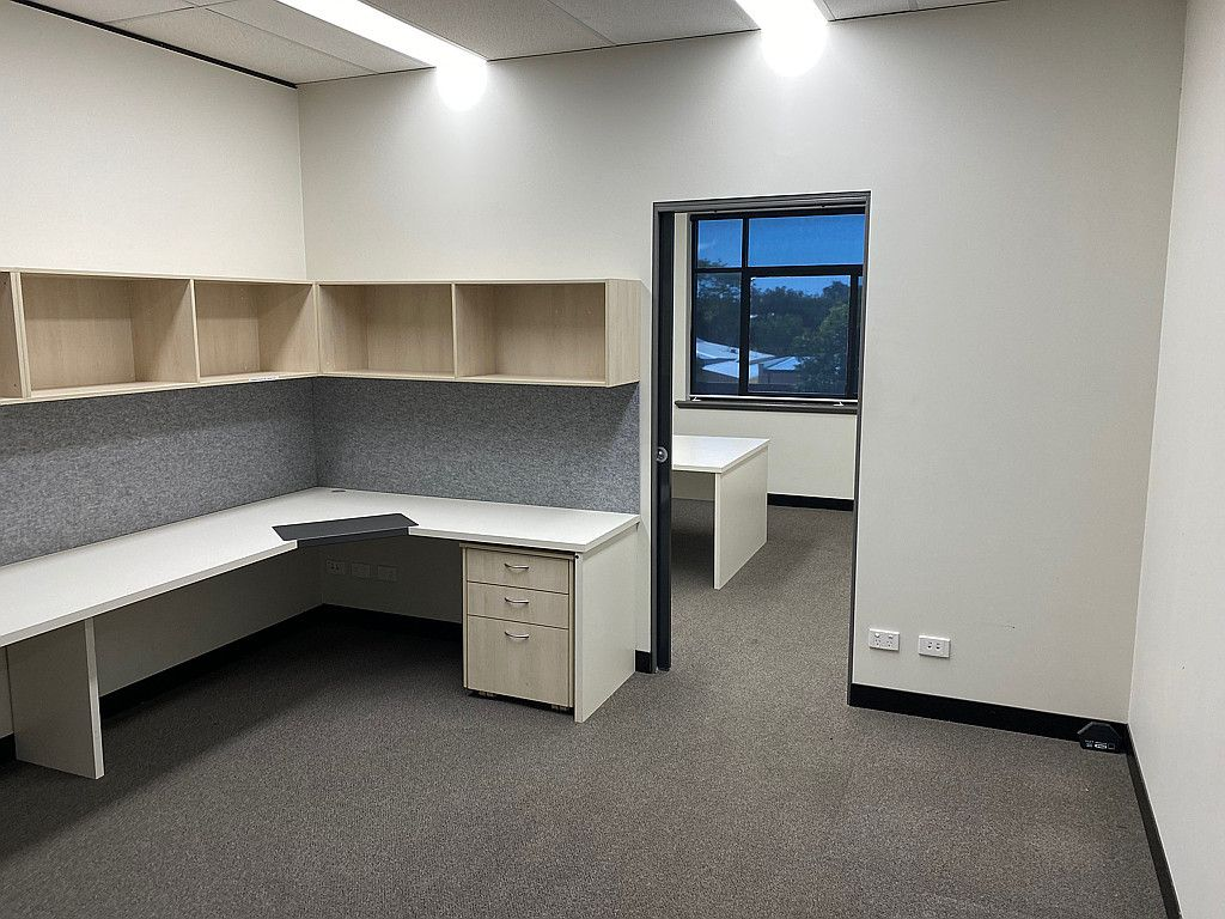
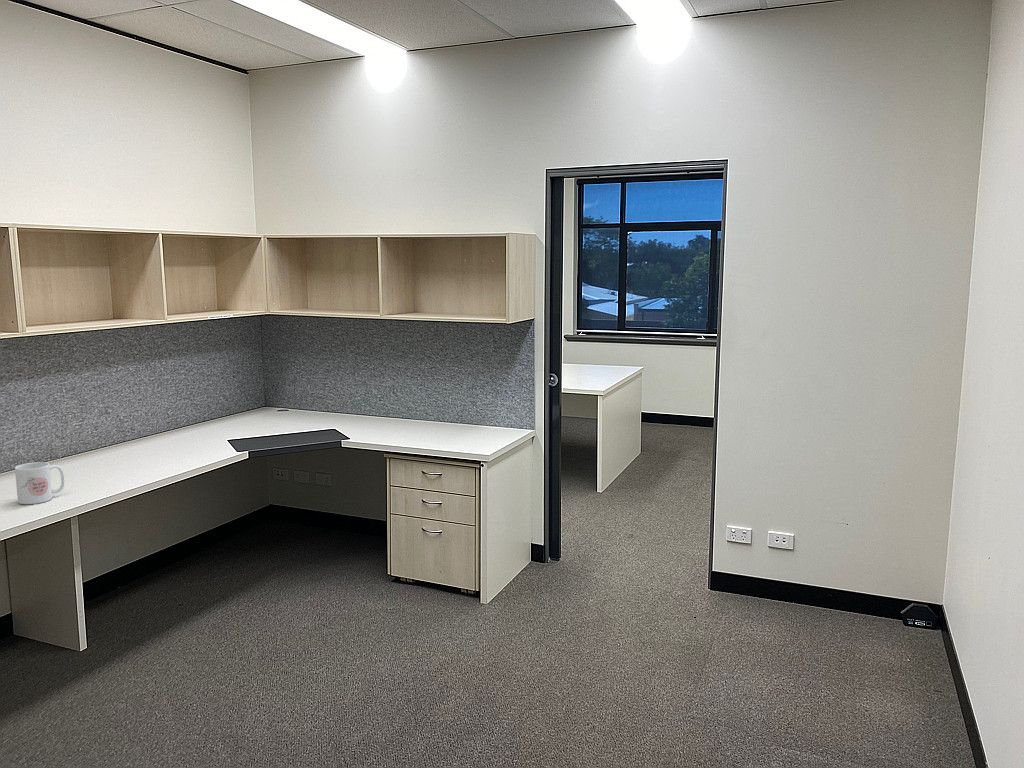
+ mug (40, 481)
